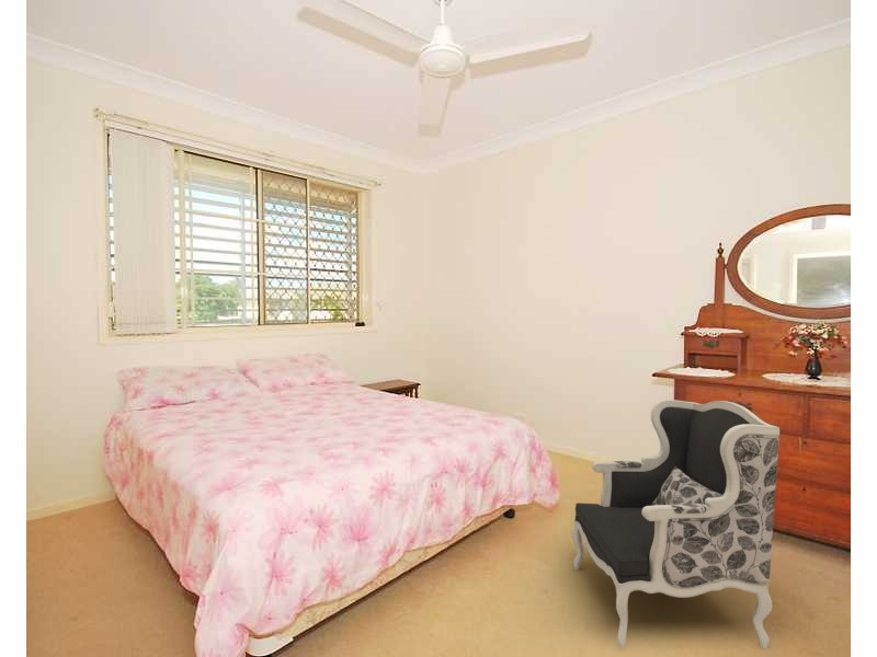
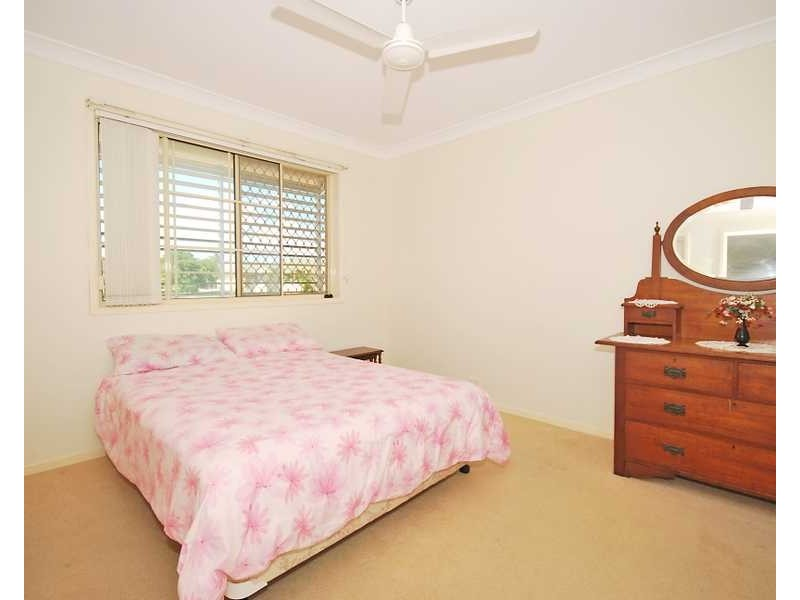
- armchair (661, 502)
